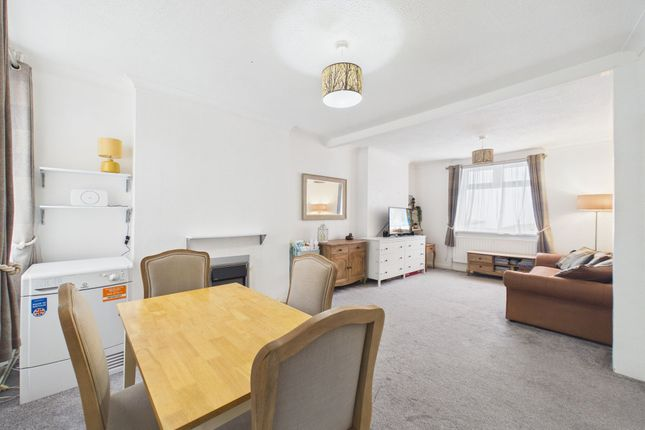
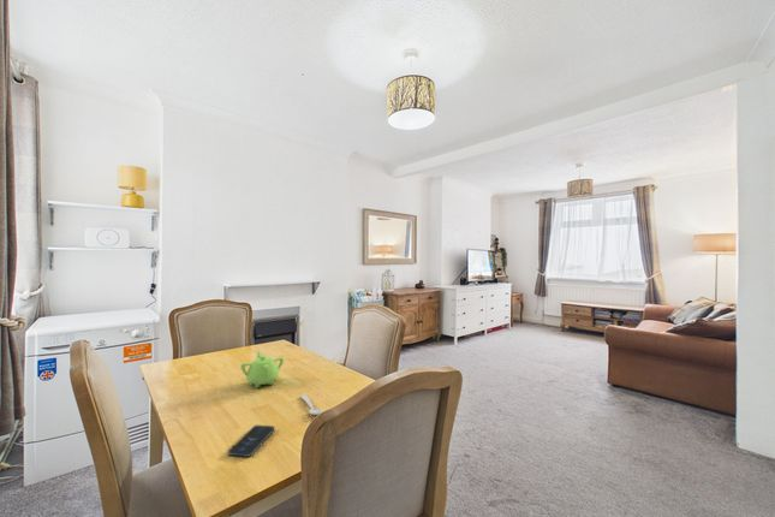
+ teapot (262, 368)
+ spoon (309, 404)
+ smartphone (252, 439)
